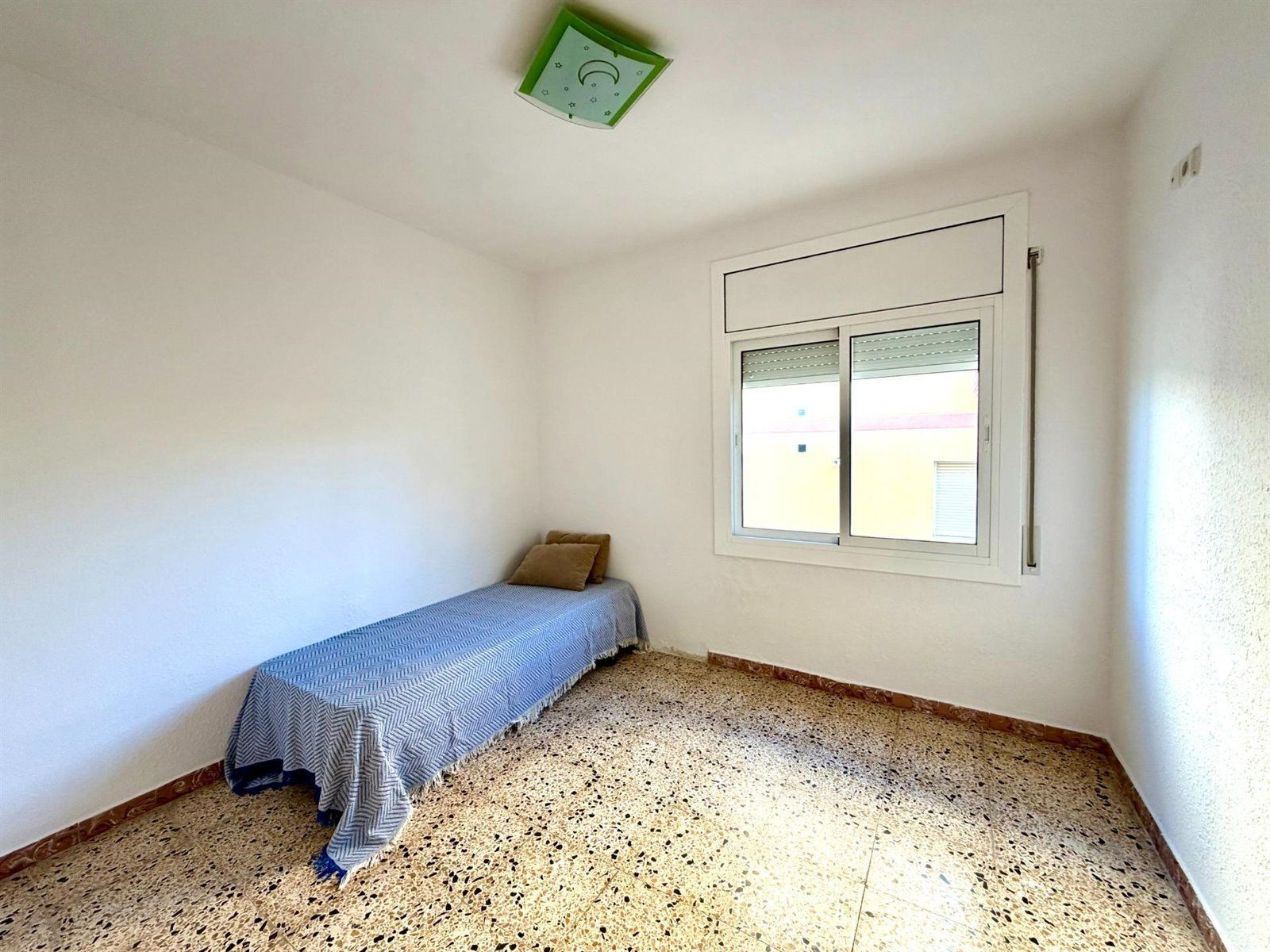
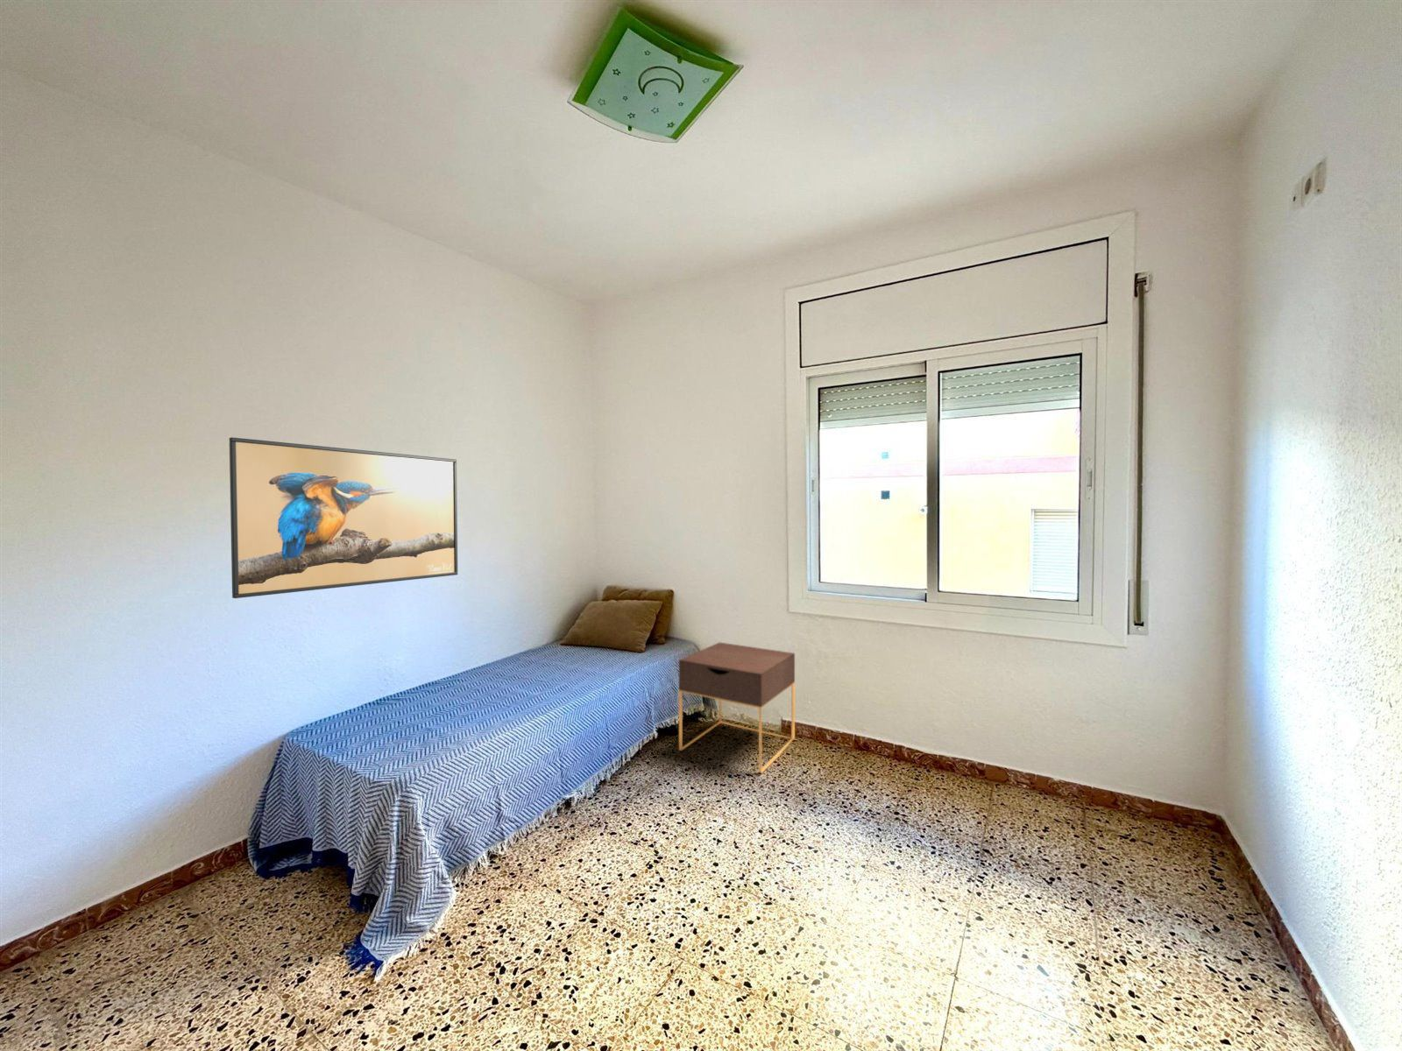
+ nightstand (737, 701)
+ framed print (362, 518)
